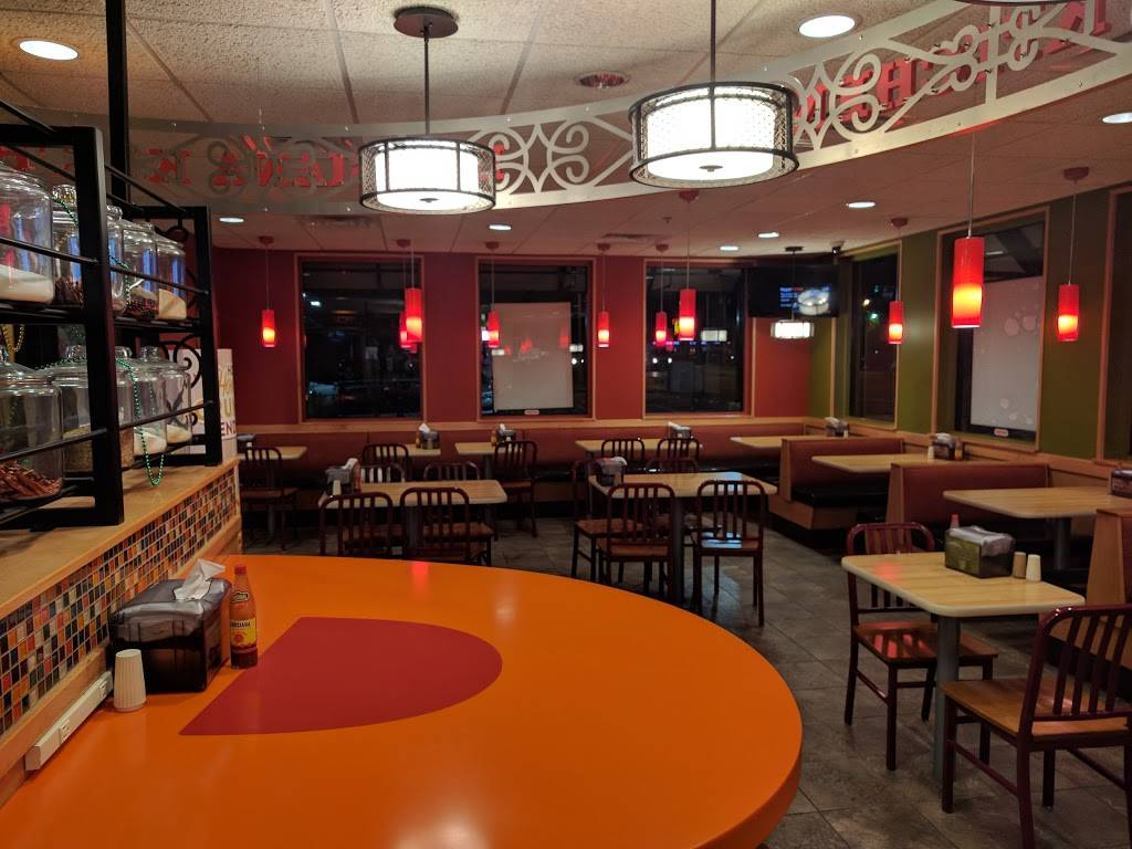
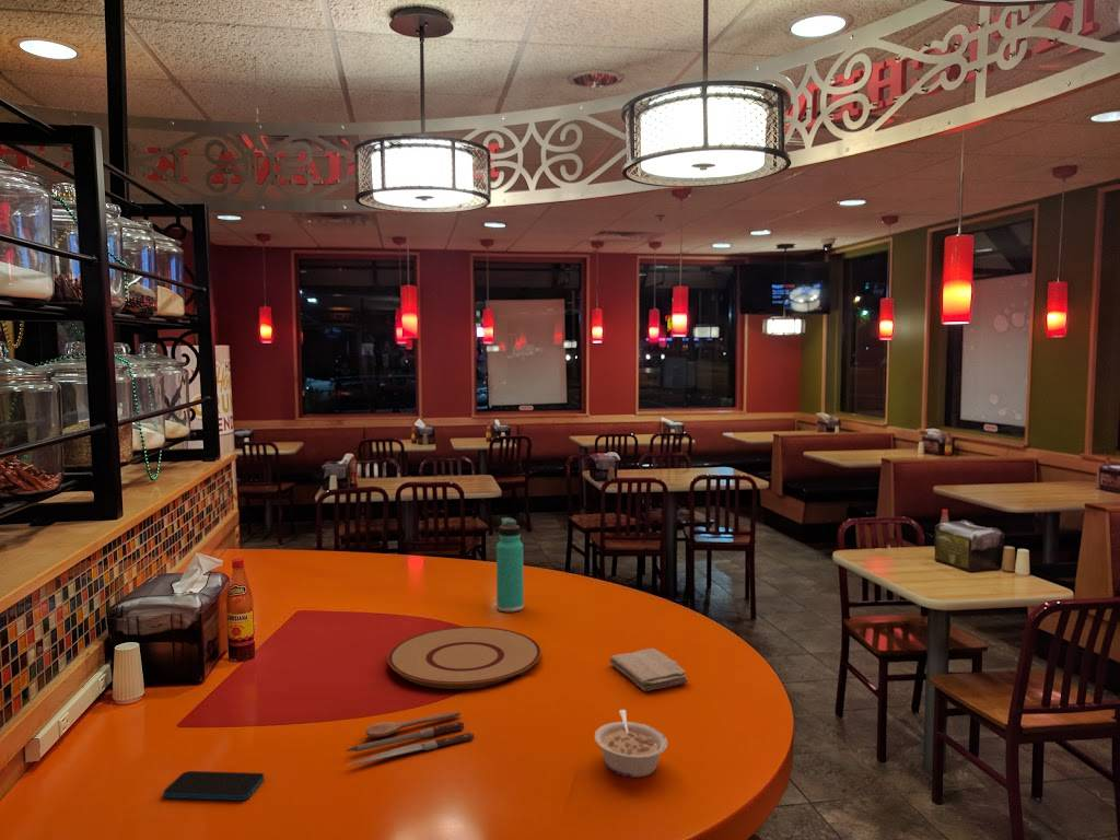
+ smartphone (214, 784)
+ plate (465, 656)
+ washcloth (648, 667)
+ spoon (405, 735)
+ legume (628, 747)
+ thermos bottle (510, 563)
